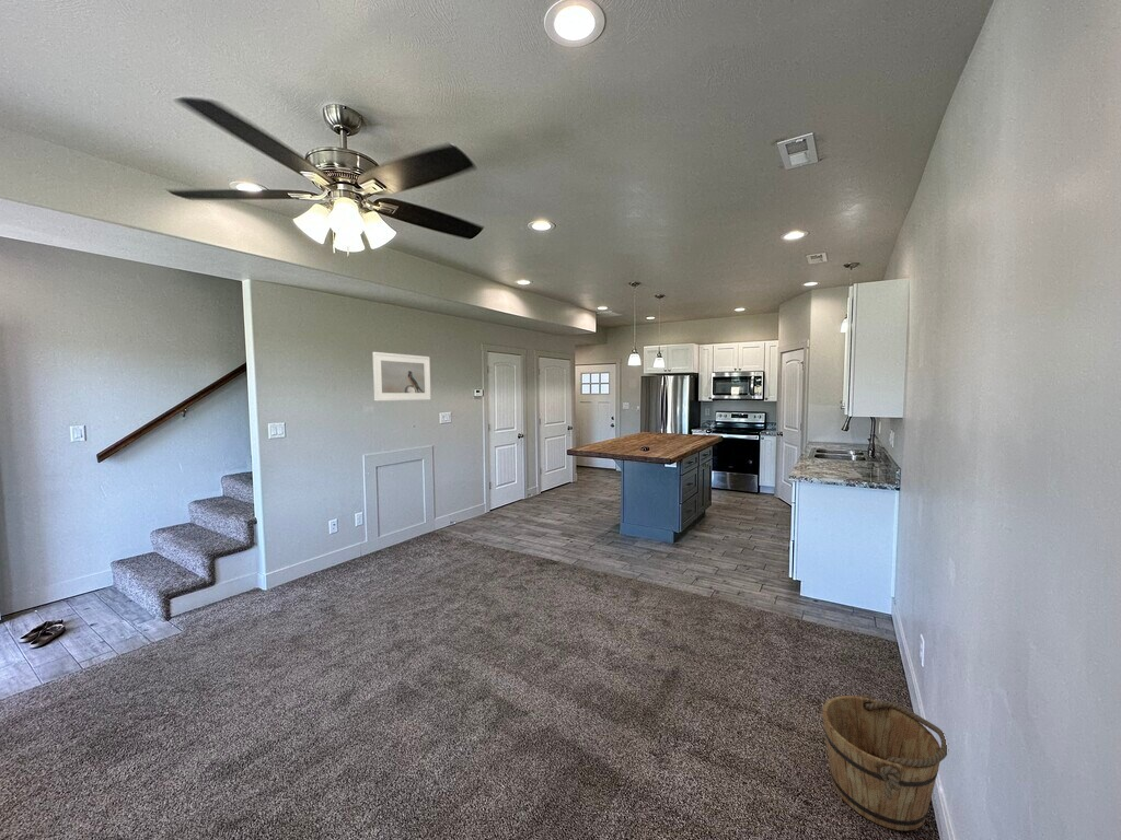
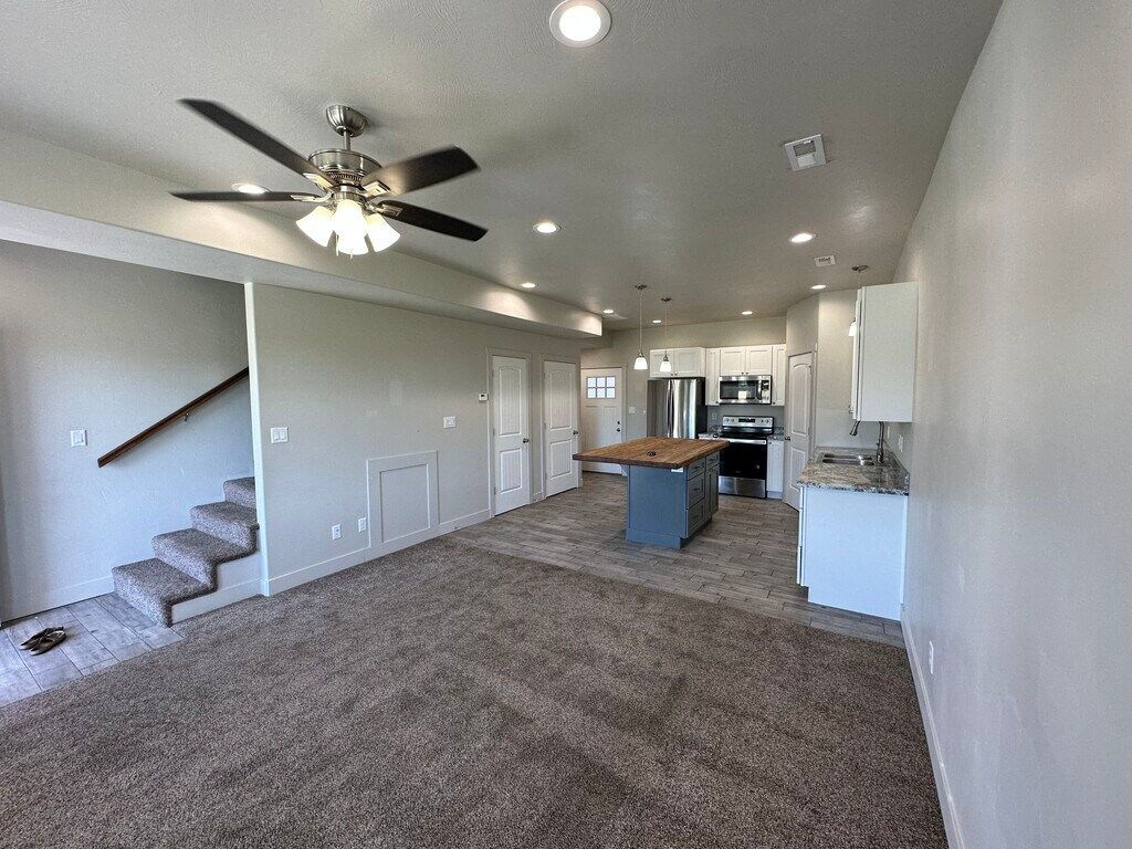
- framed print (403, 377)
- bucket (880, 756)
